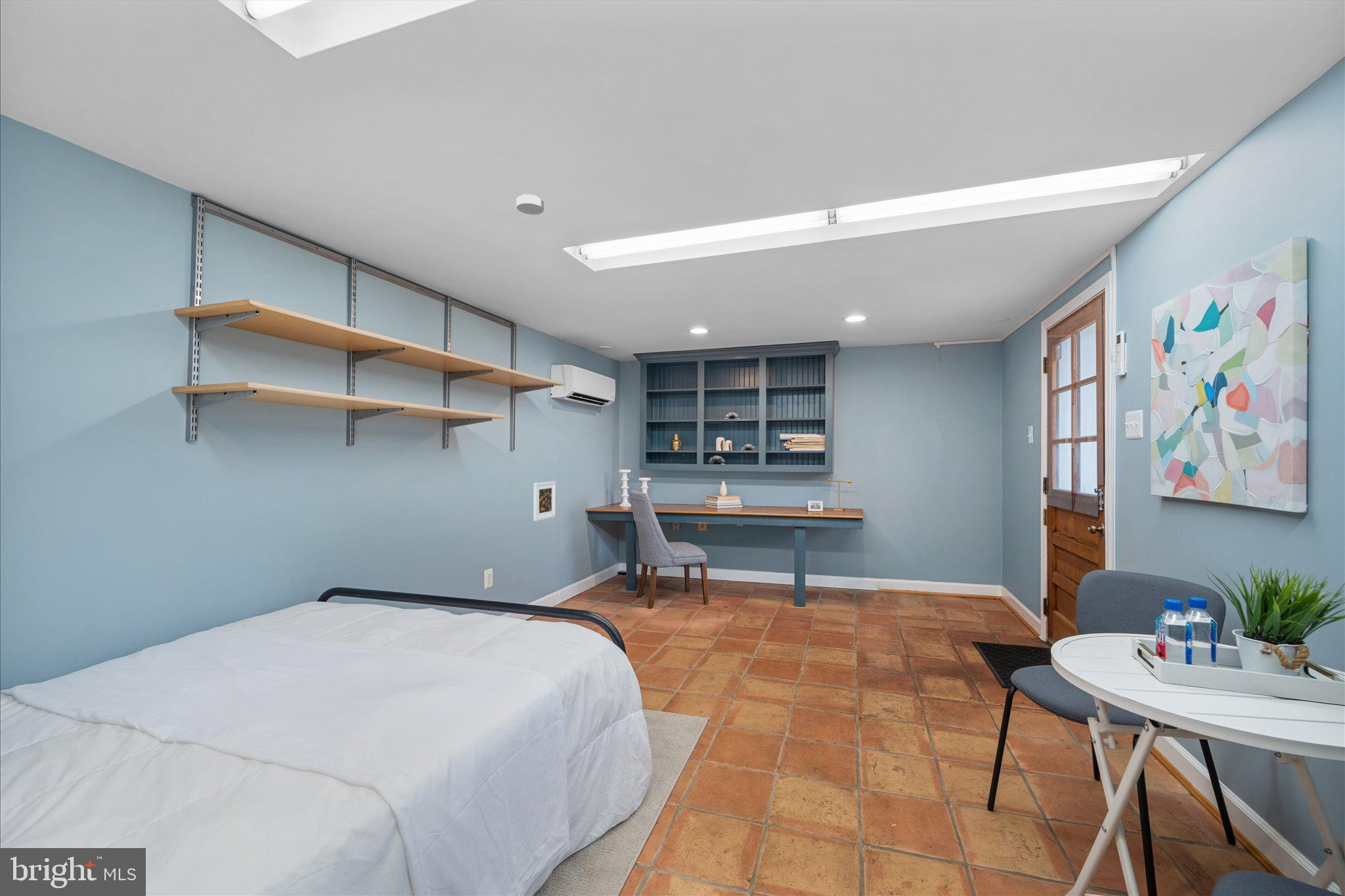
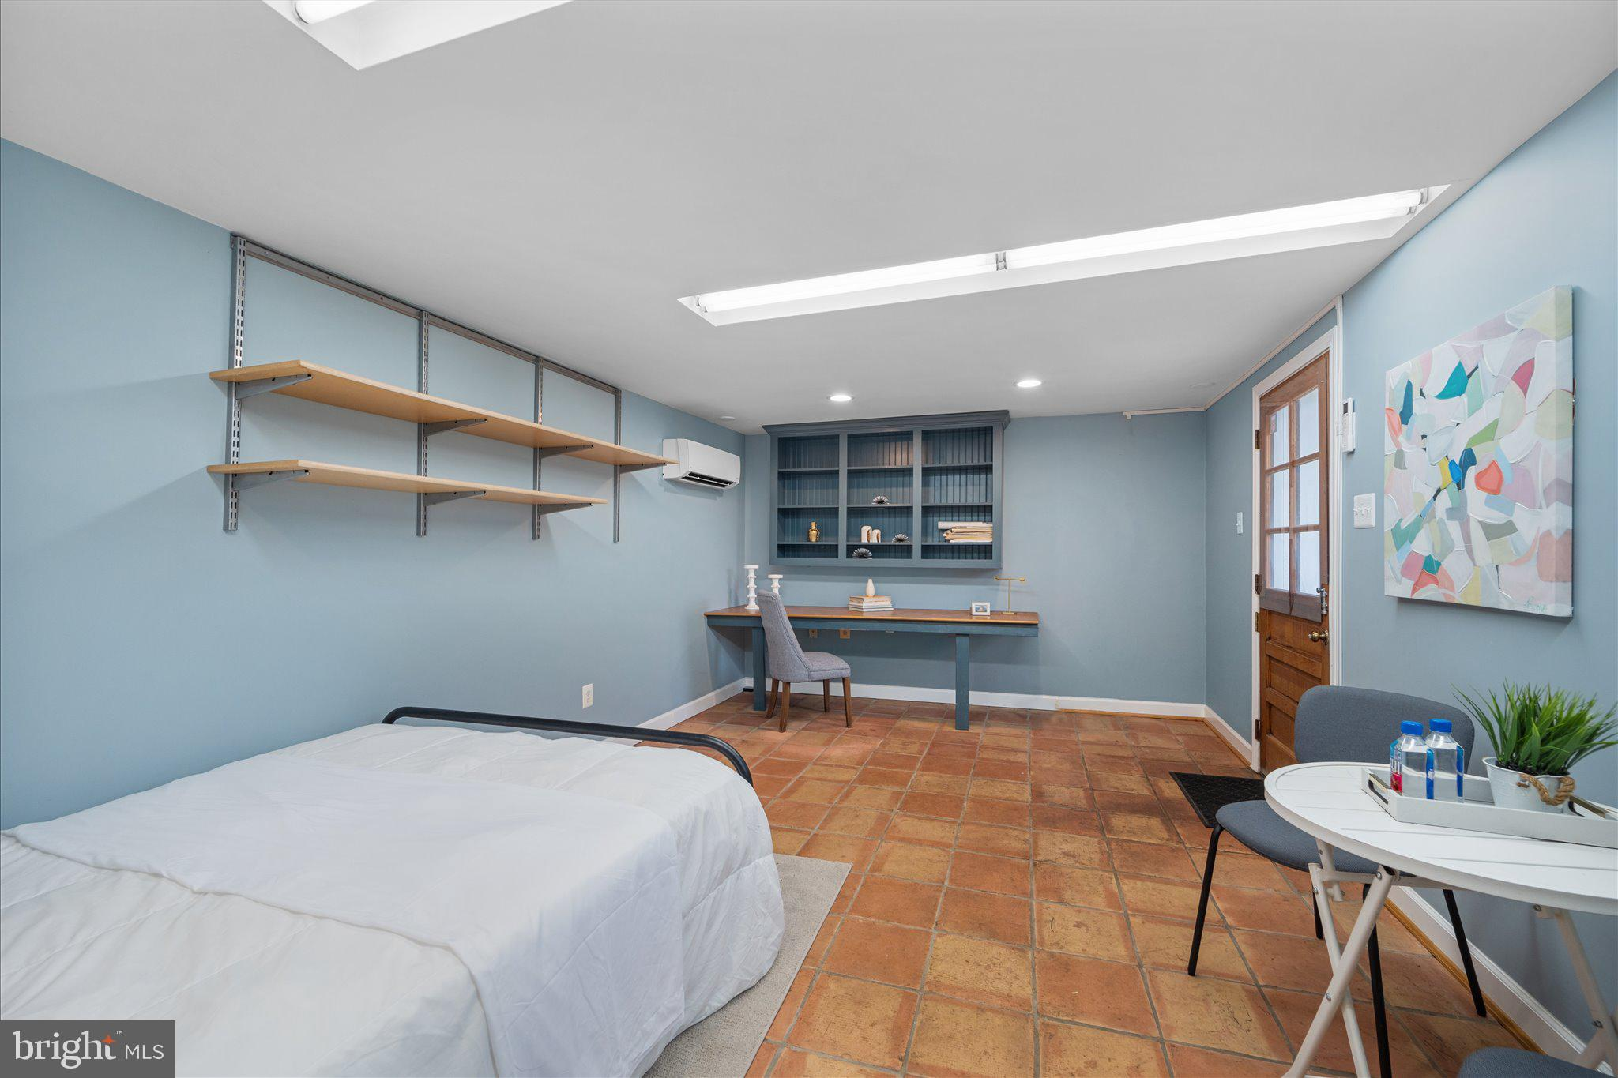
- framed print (544, 500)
- smoke detector (530, 202)
